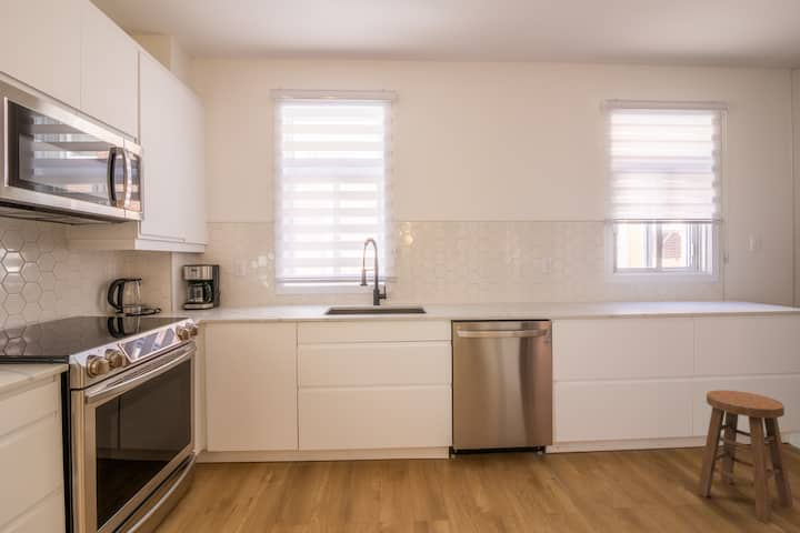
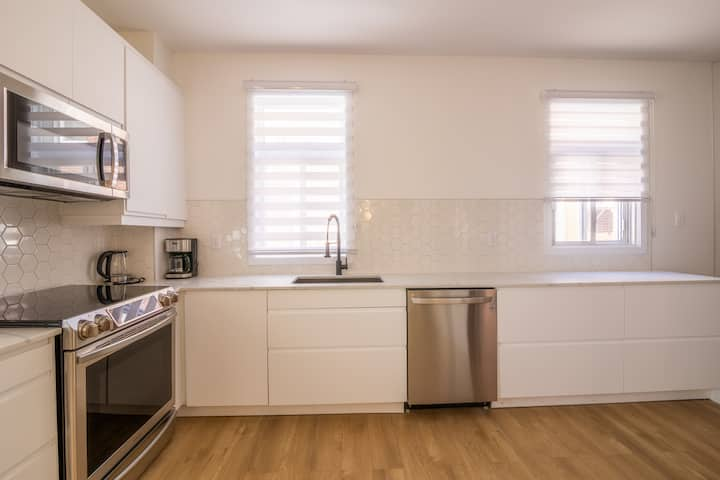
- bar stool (743, 447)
